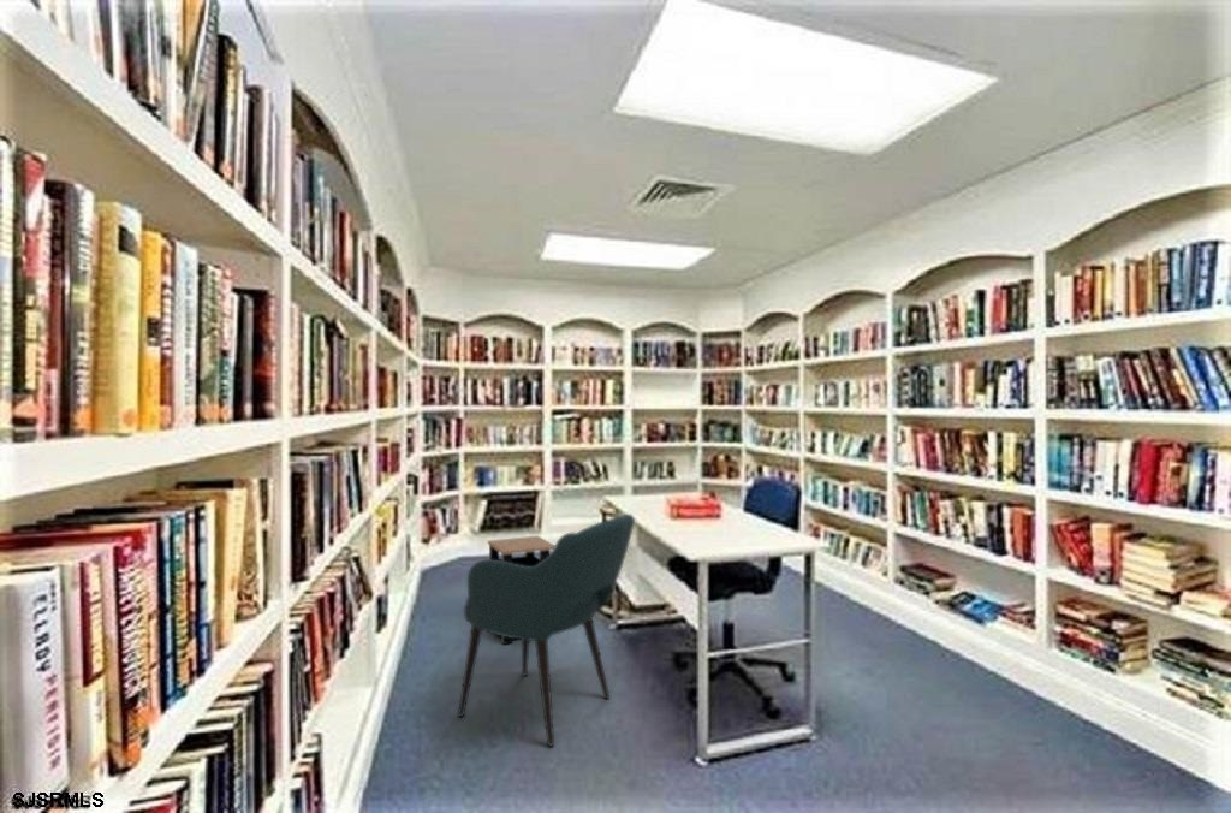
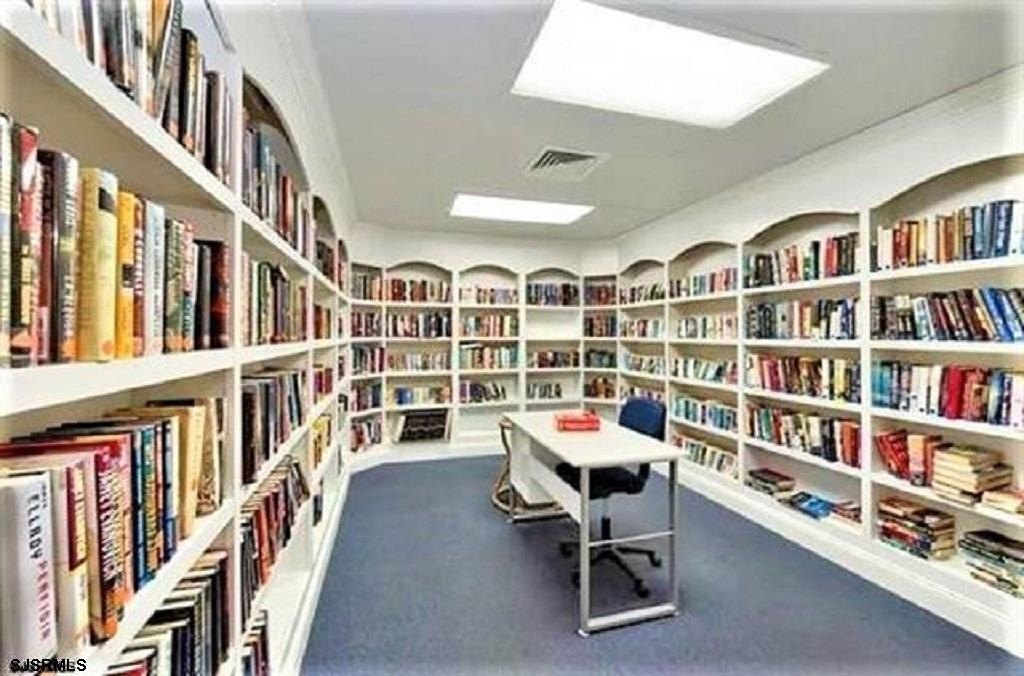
- armchair (547, 610)
- side table (524, 565)
